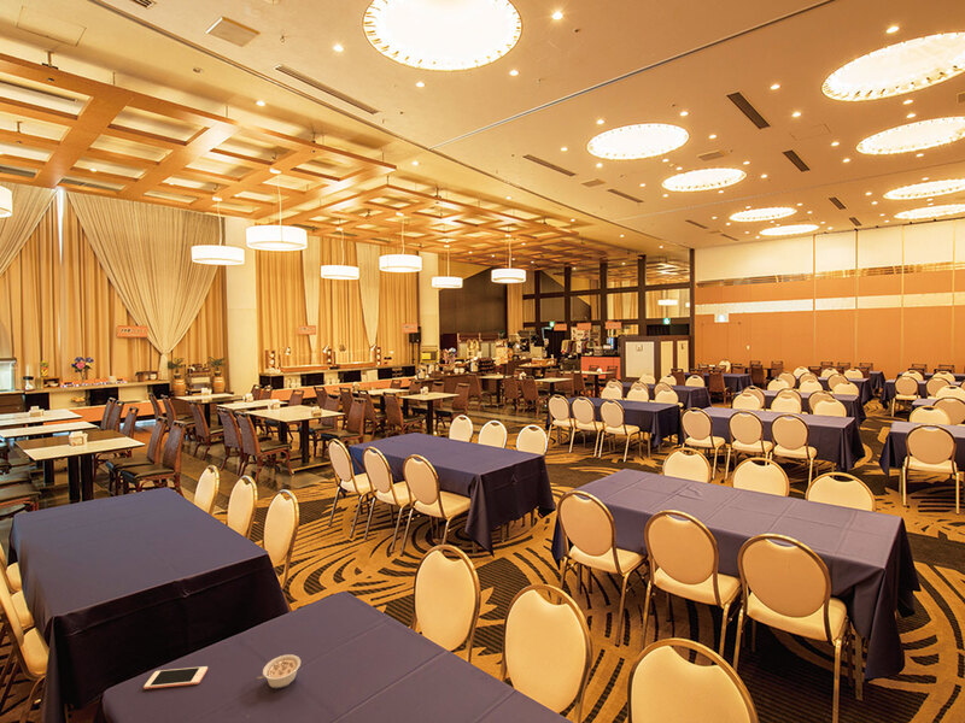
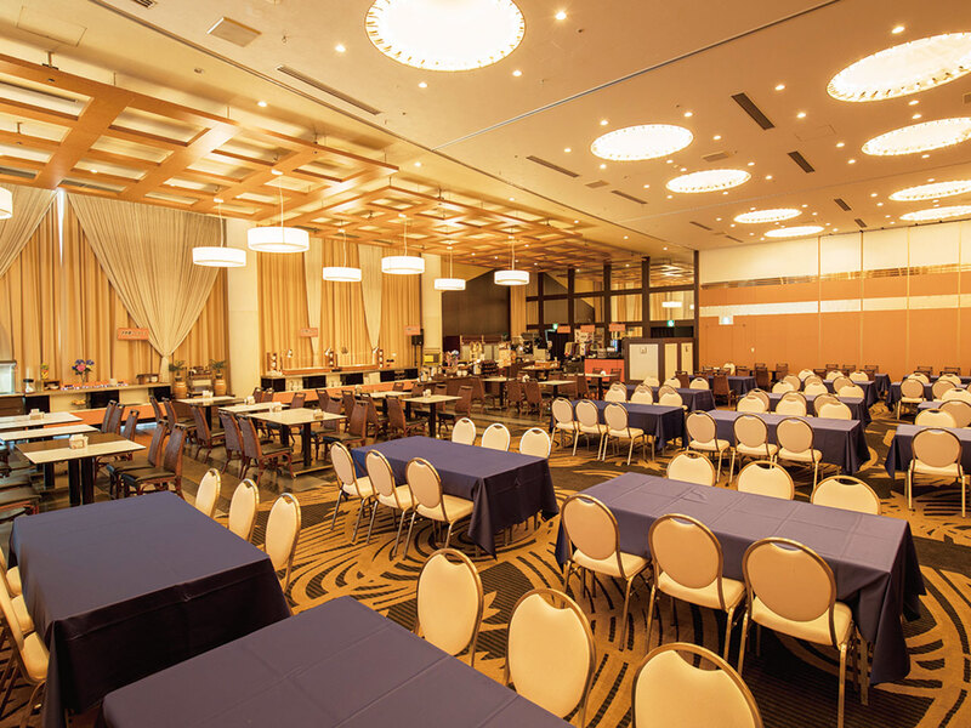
- cell phone (176, 677)
- legume (281, 672)
